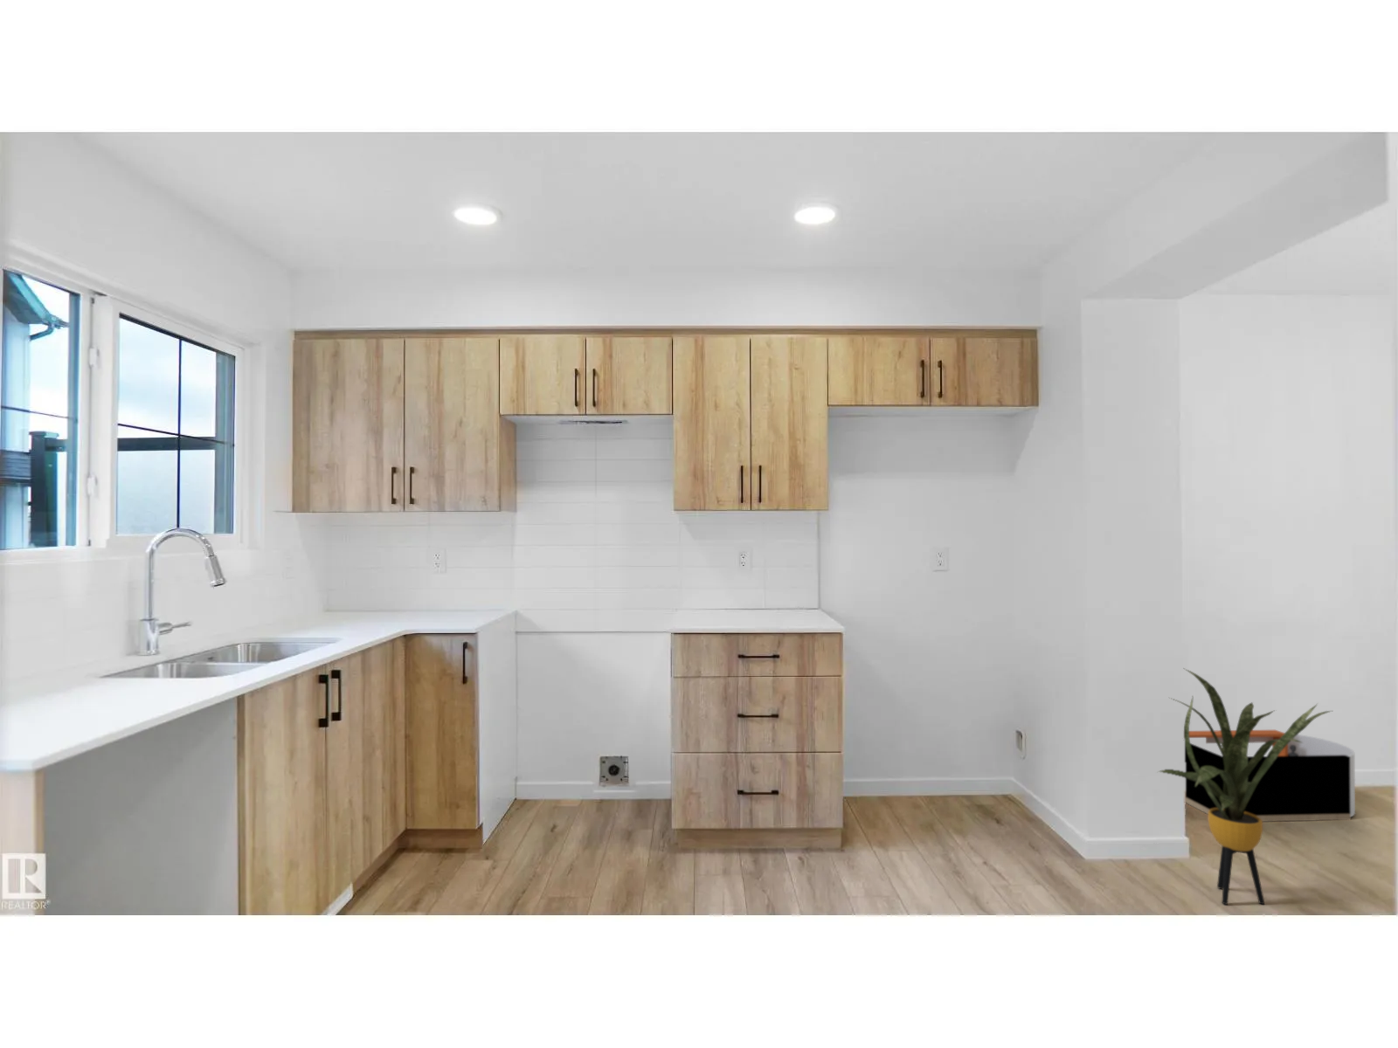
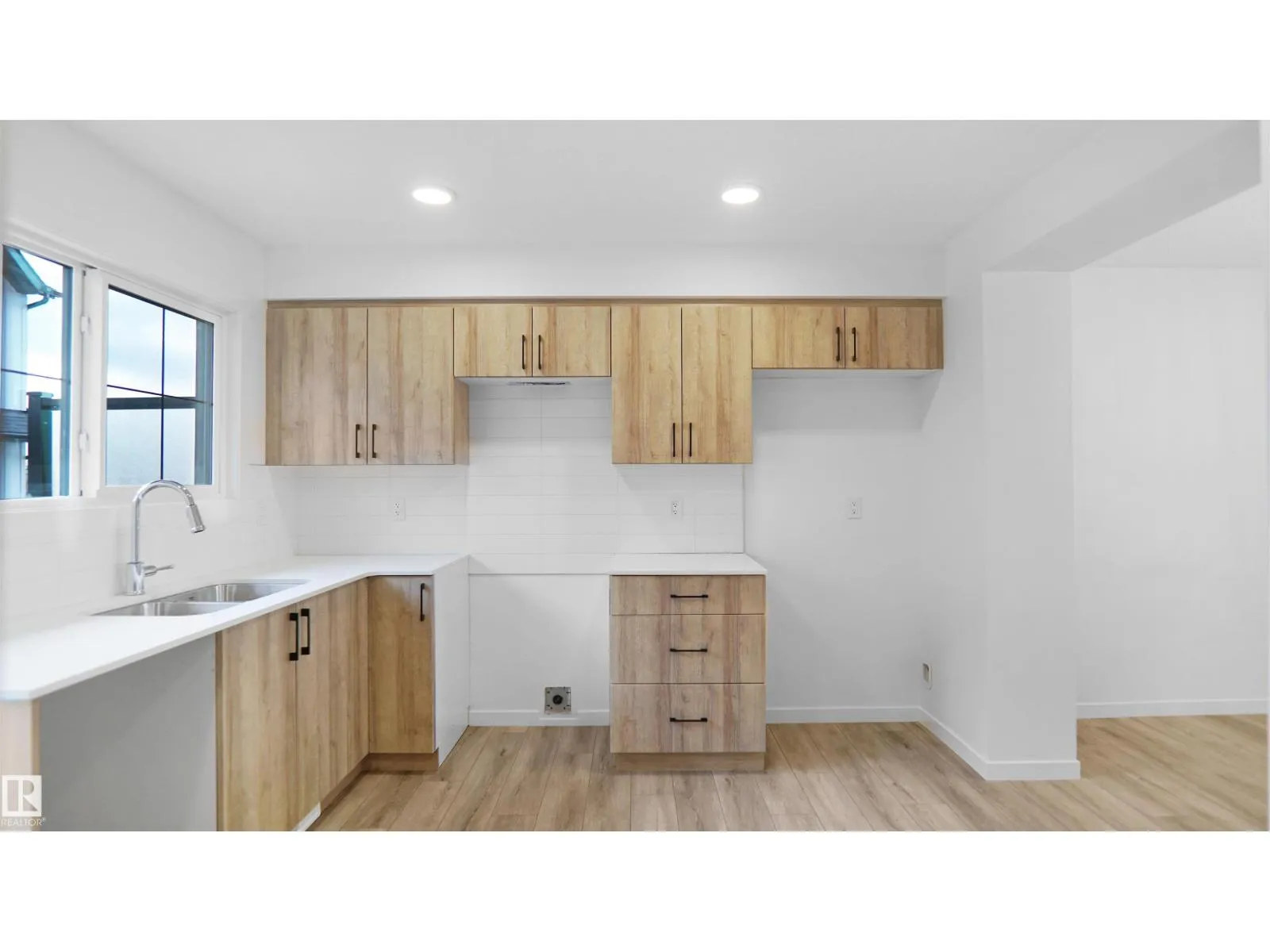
- storage bin (1265, 773)
- house plant (1238, 788)
